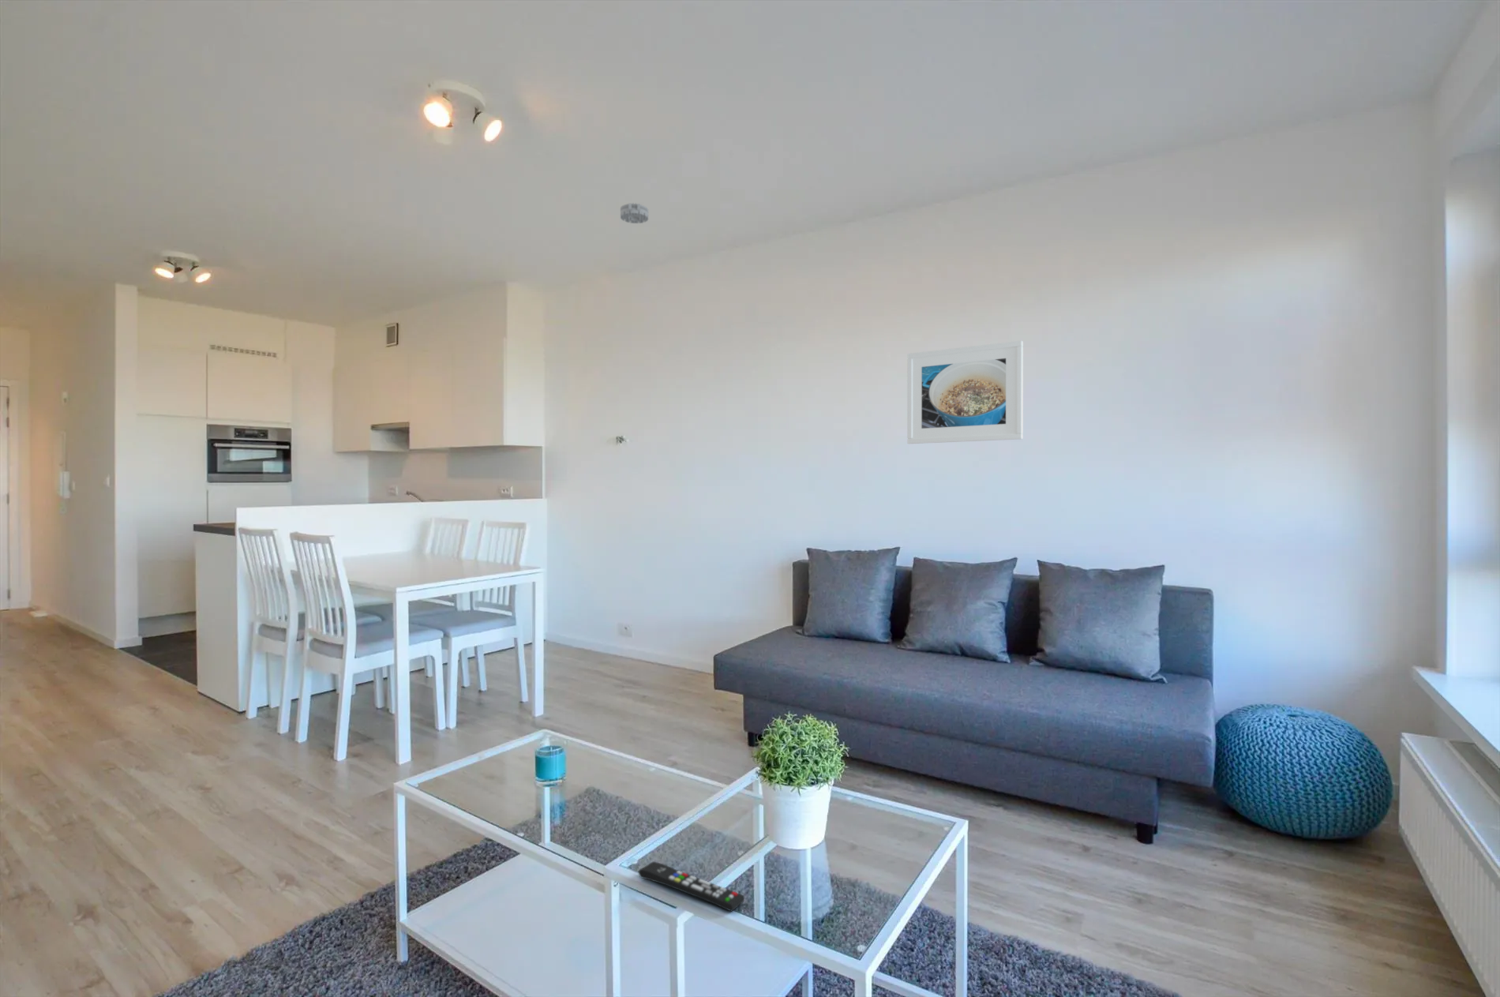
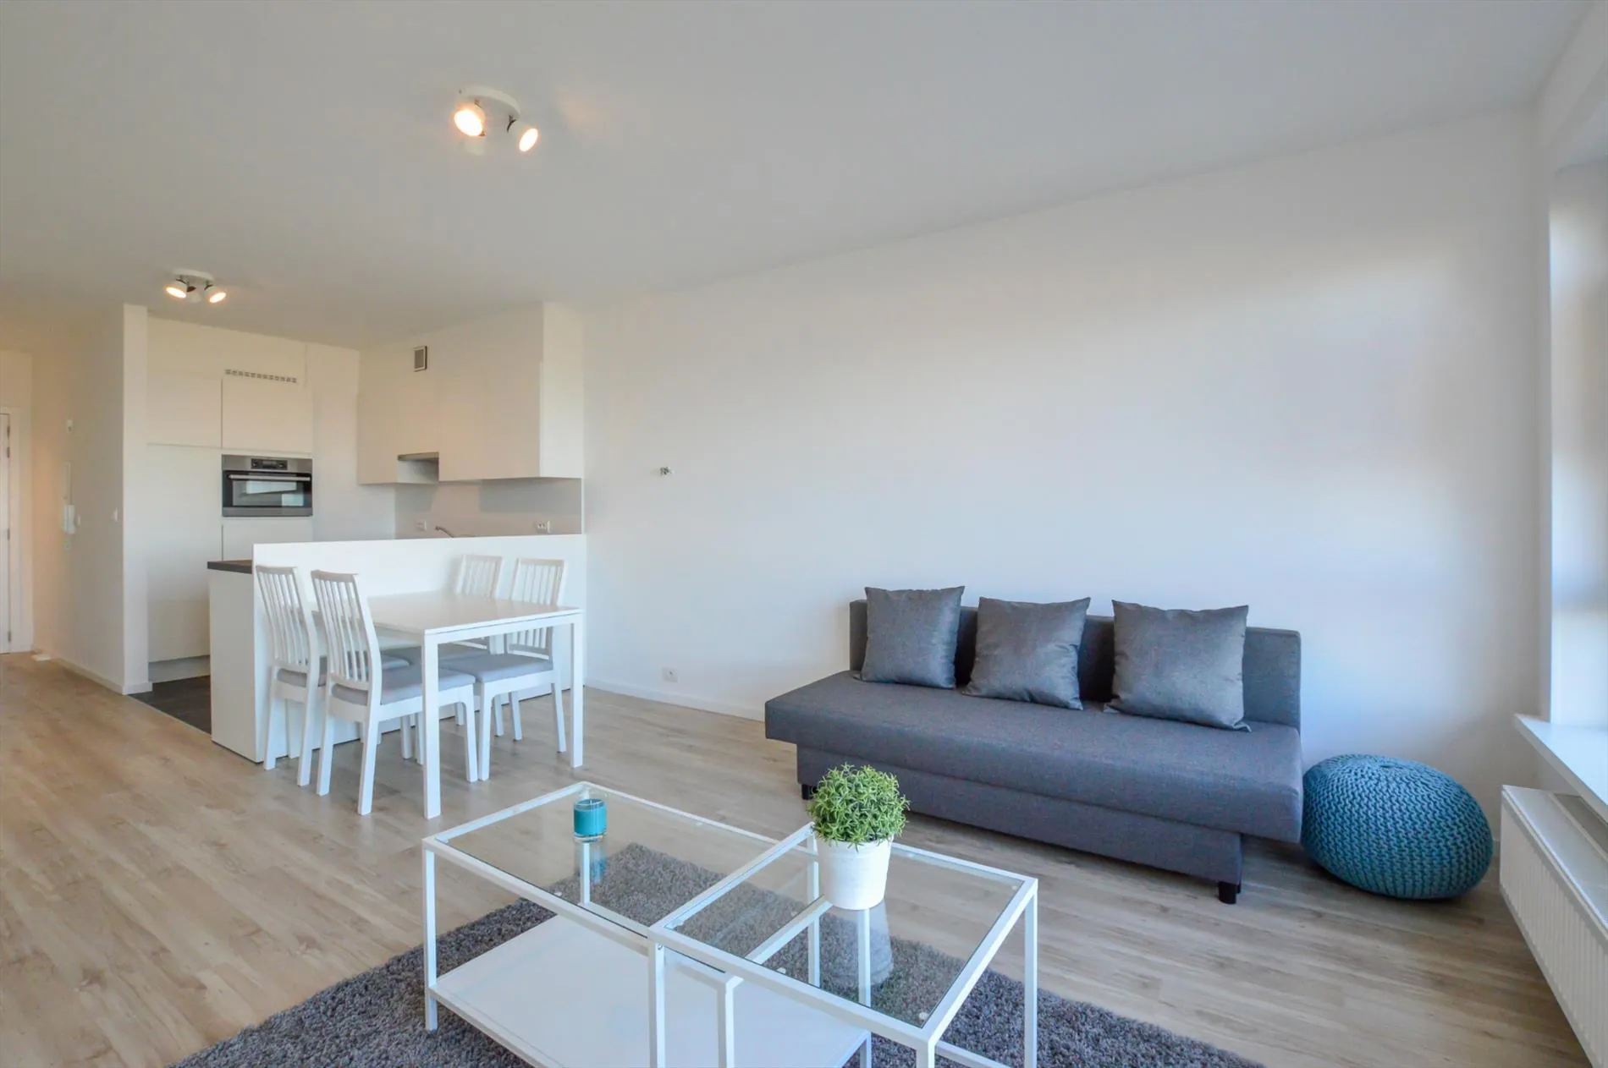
- smoke detector (634, 213)
- remote control (689, 885)
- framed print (963, 394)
